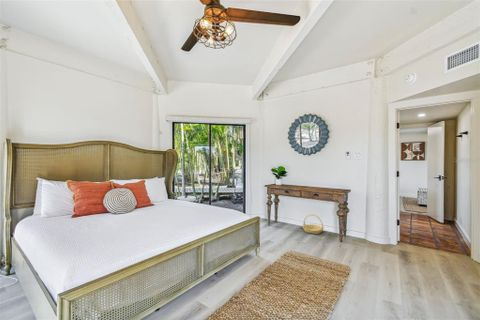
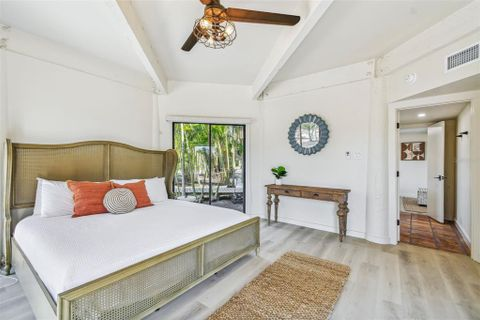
- basket (313, 225)
